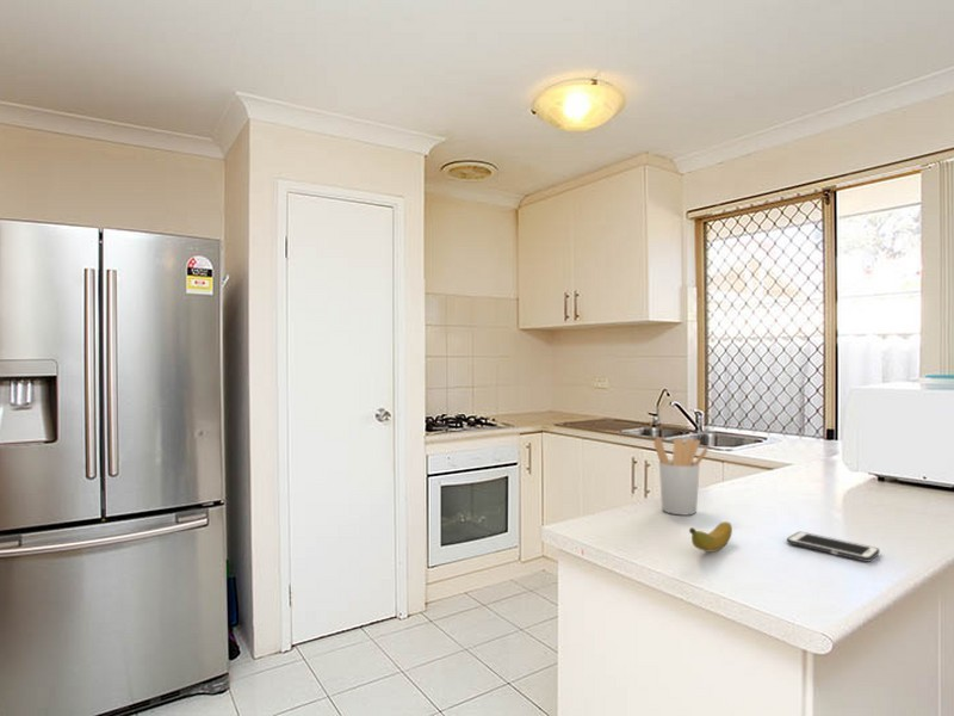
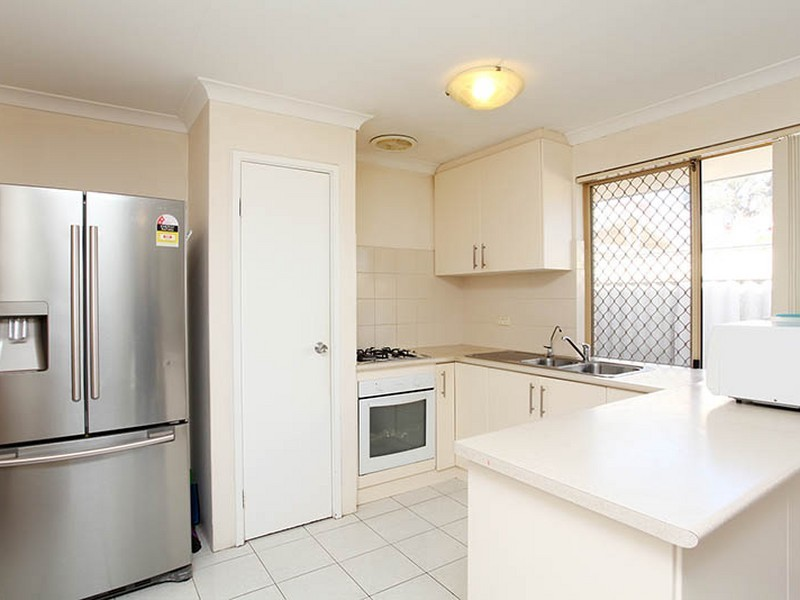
- banana (711, 533)
- cell phone (831, 545)
- utensil holder (681, 473)
